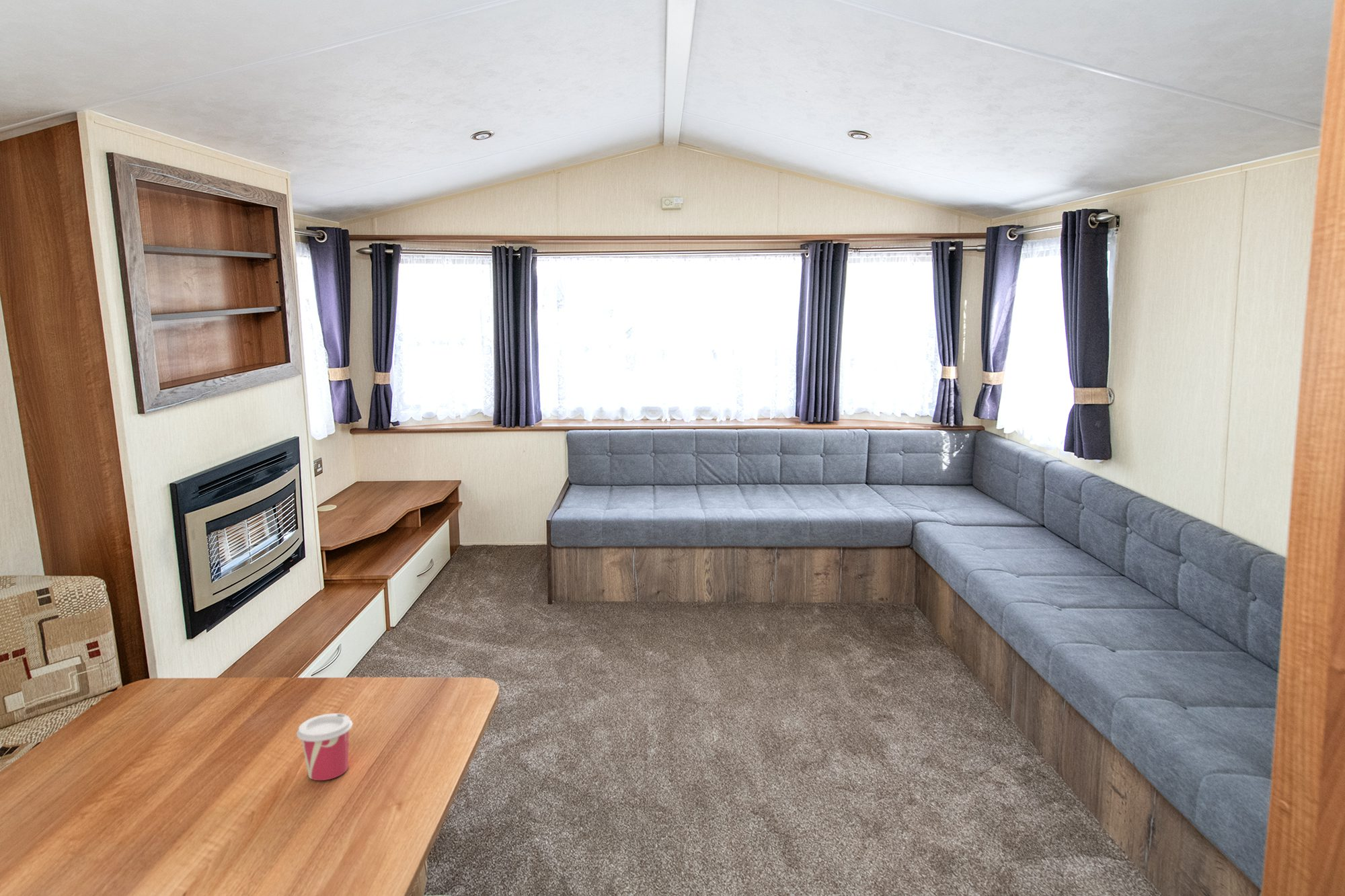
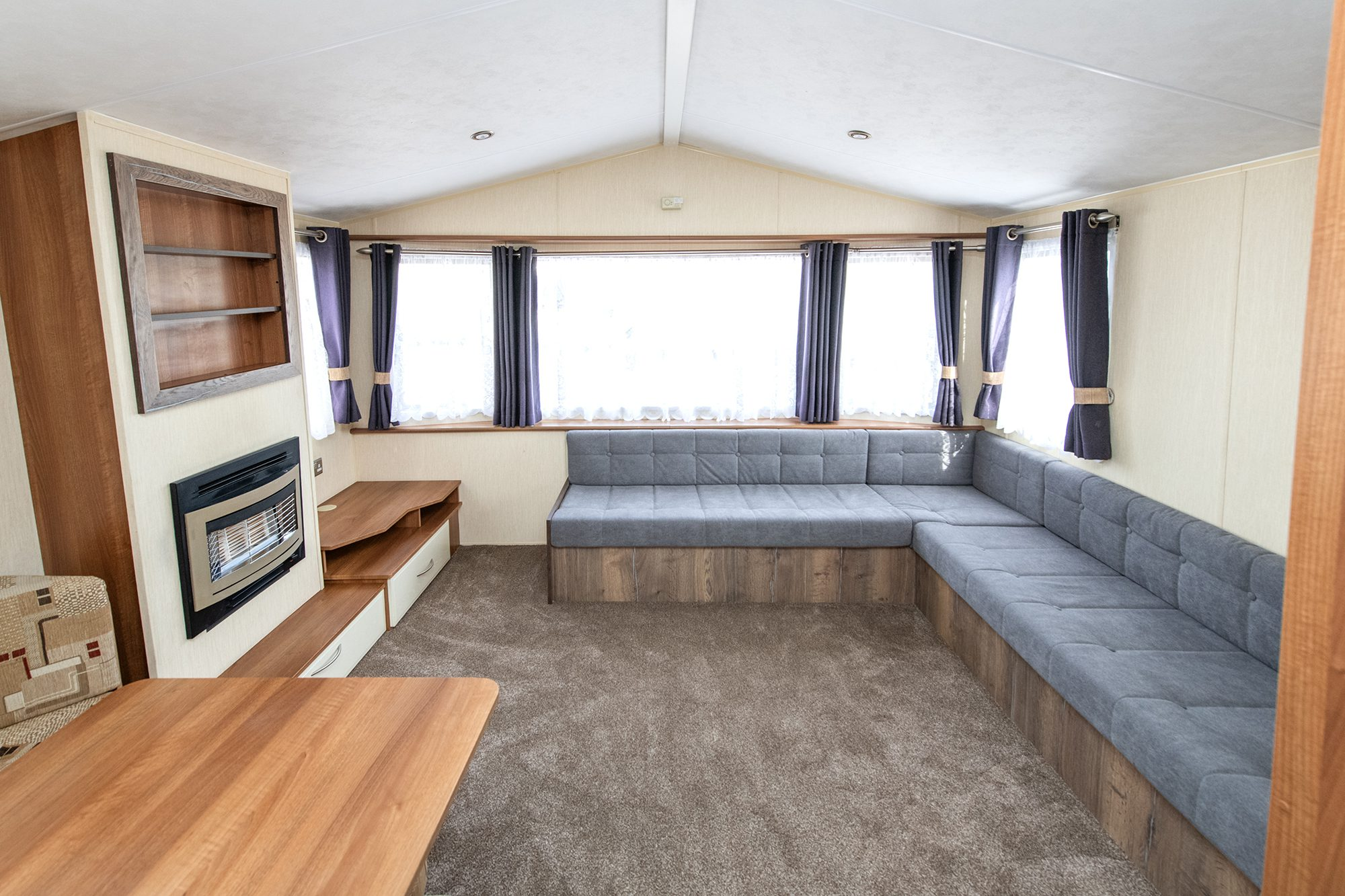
- cup (326, 747)
